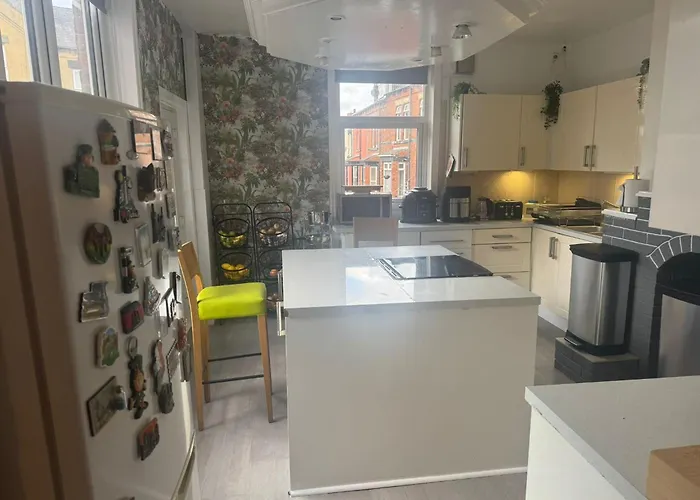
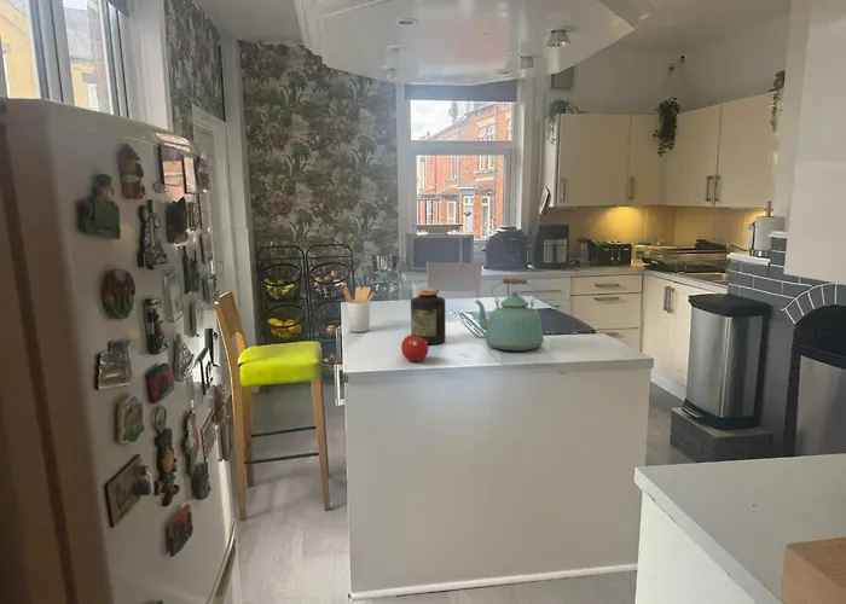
+ fruit (415, 345)
+ jar (428, 314)
+ utensil holder (359, 307)
+ kettle (508, 312)
